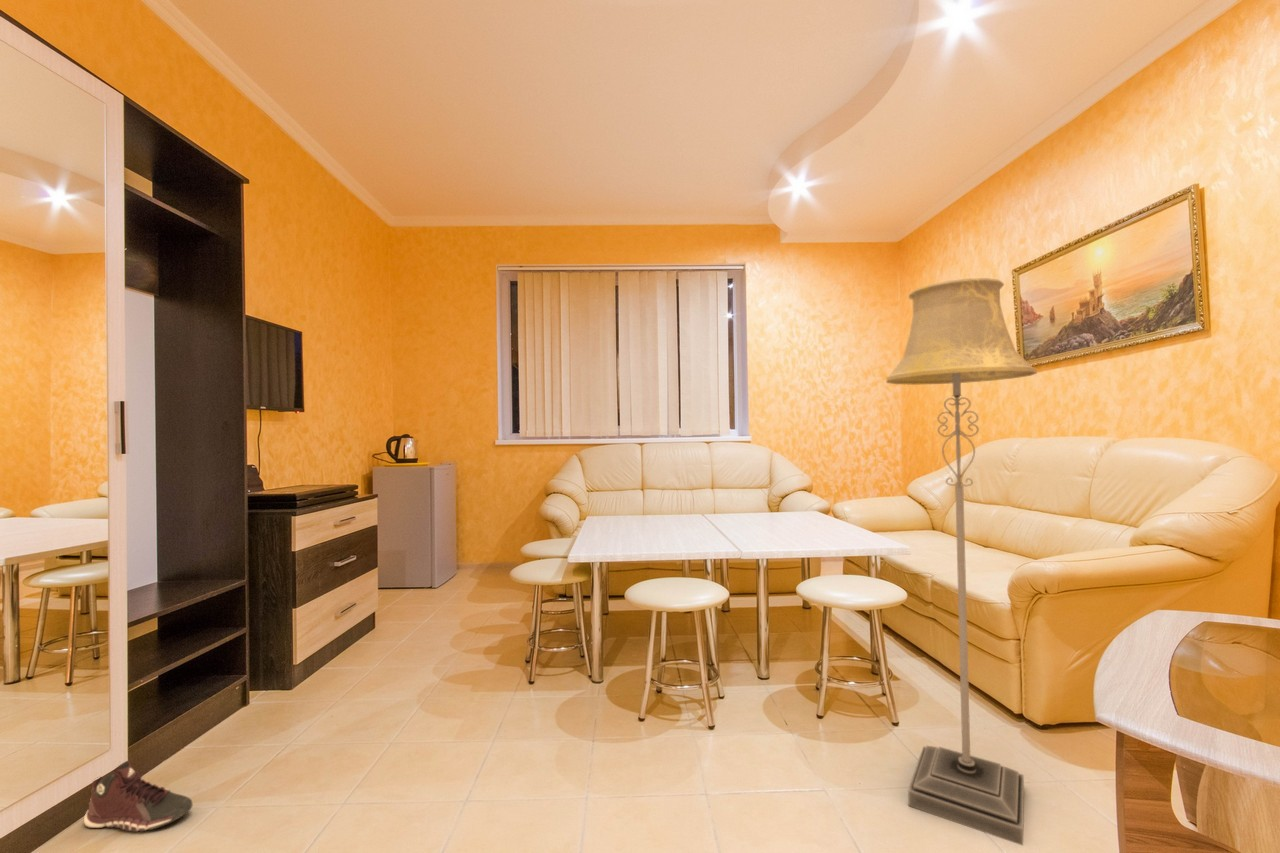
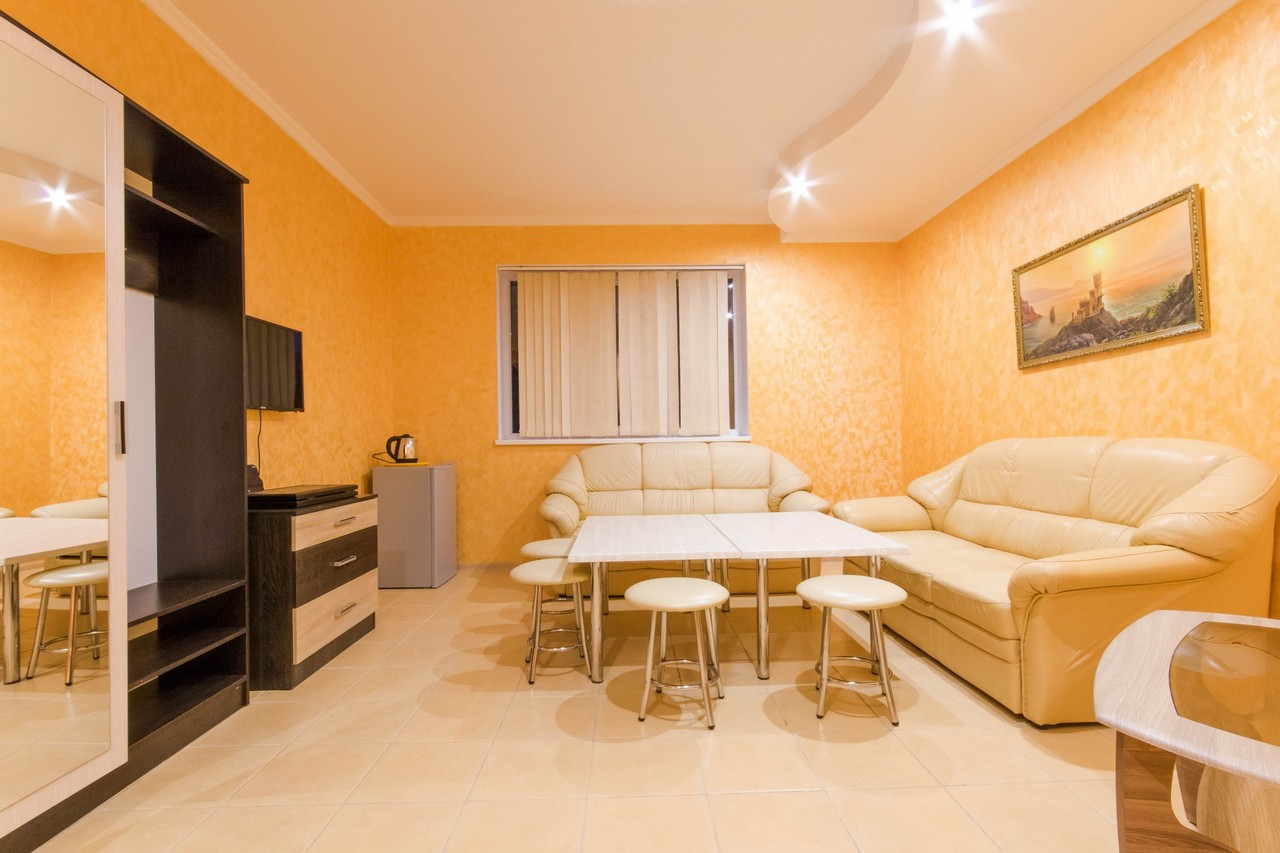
- sneaker (136, 792)
- floor lamp (960, 541)
